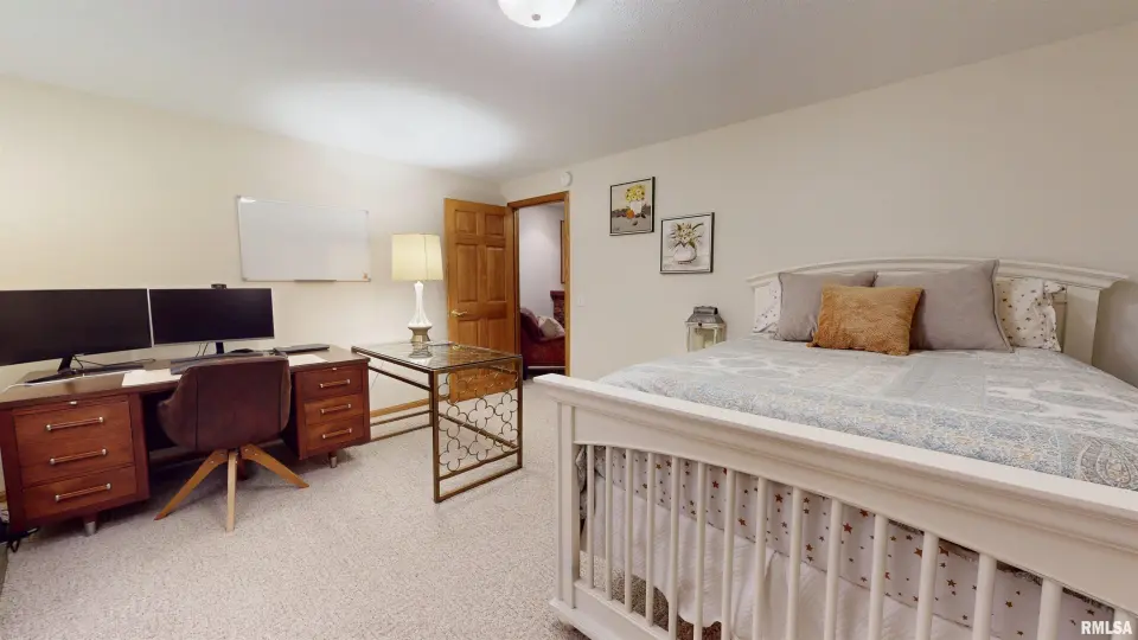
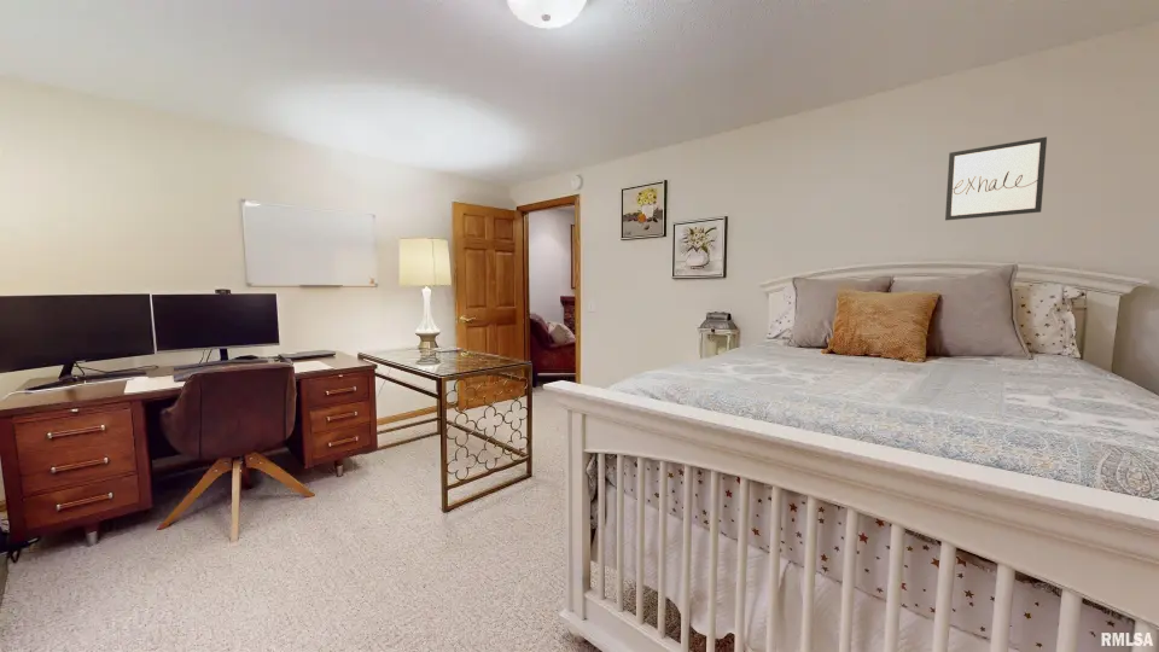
+ wall art (992, 181)
